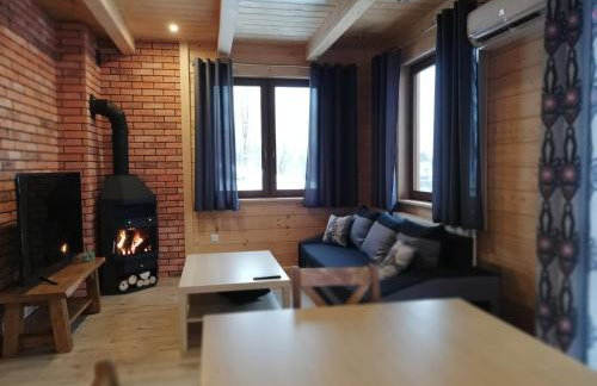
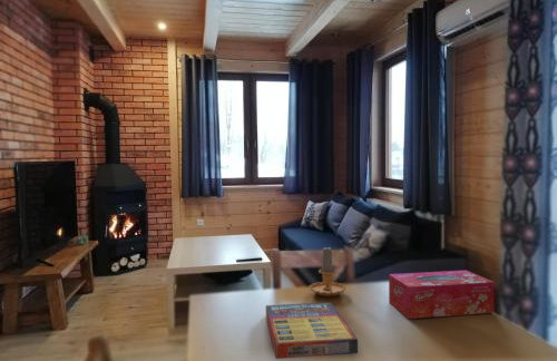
+ tissue box (439, 292)
+ game compilation box (306, 326)
+ candle (328, 270)
